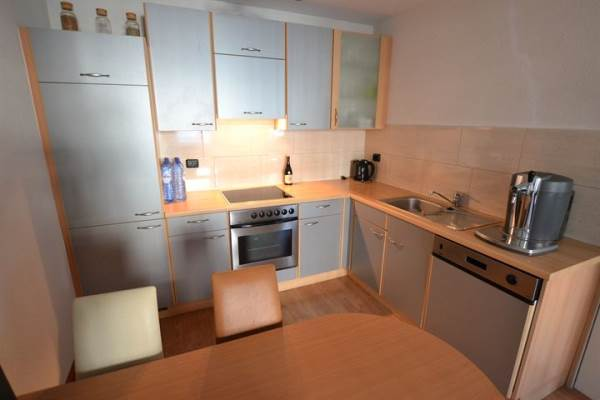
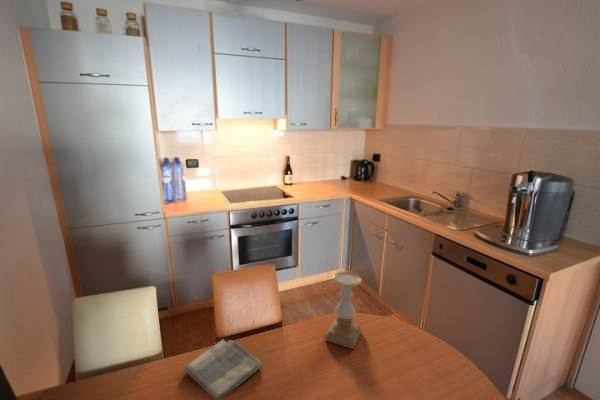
+ dish towel (224, 364)
+ candle holder (345, 307)
